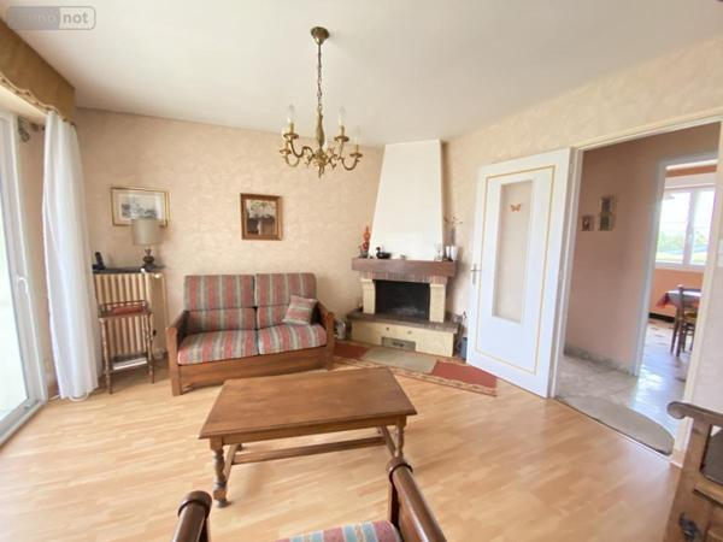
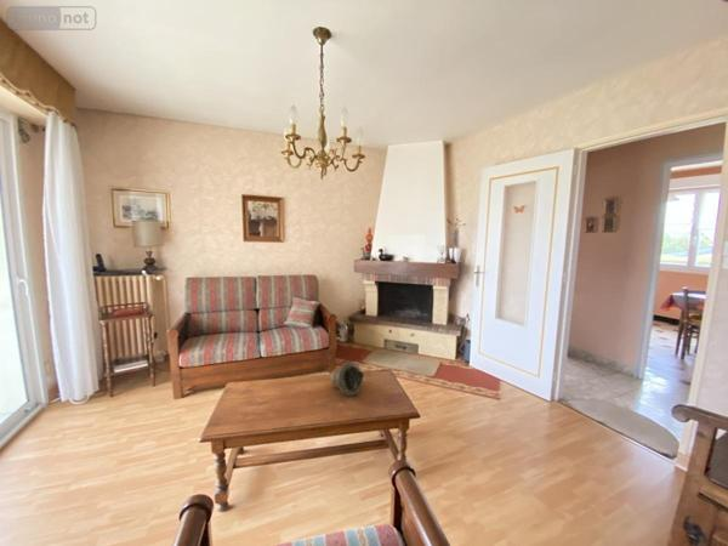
+ decorative bowl (345, 375)
